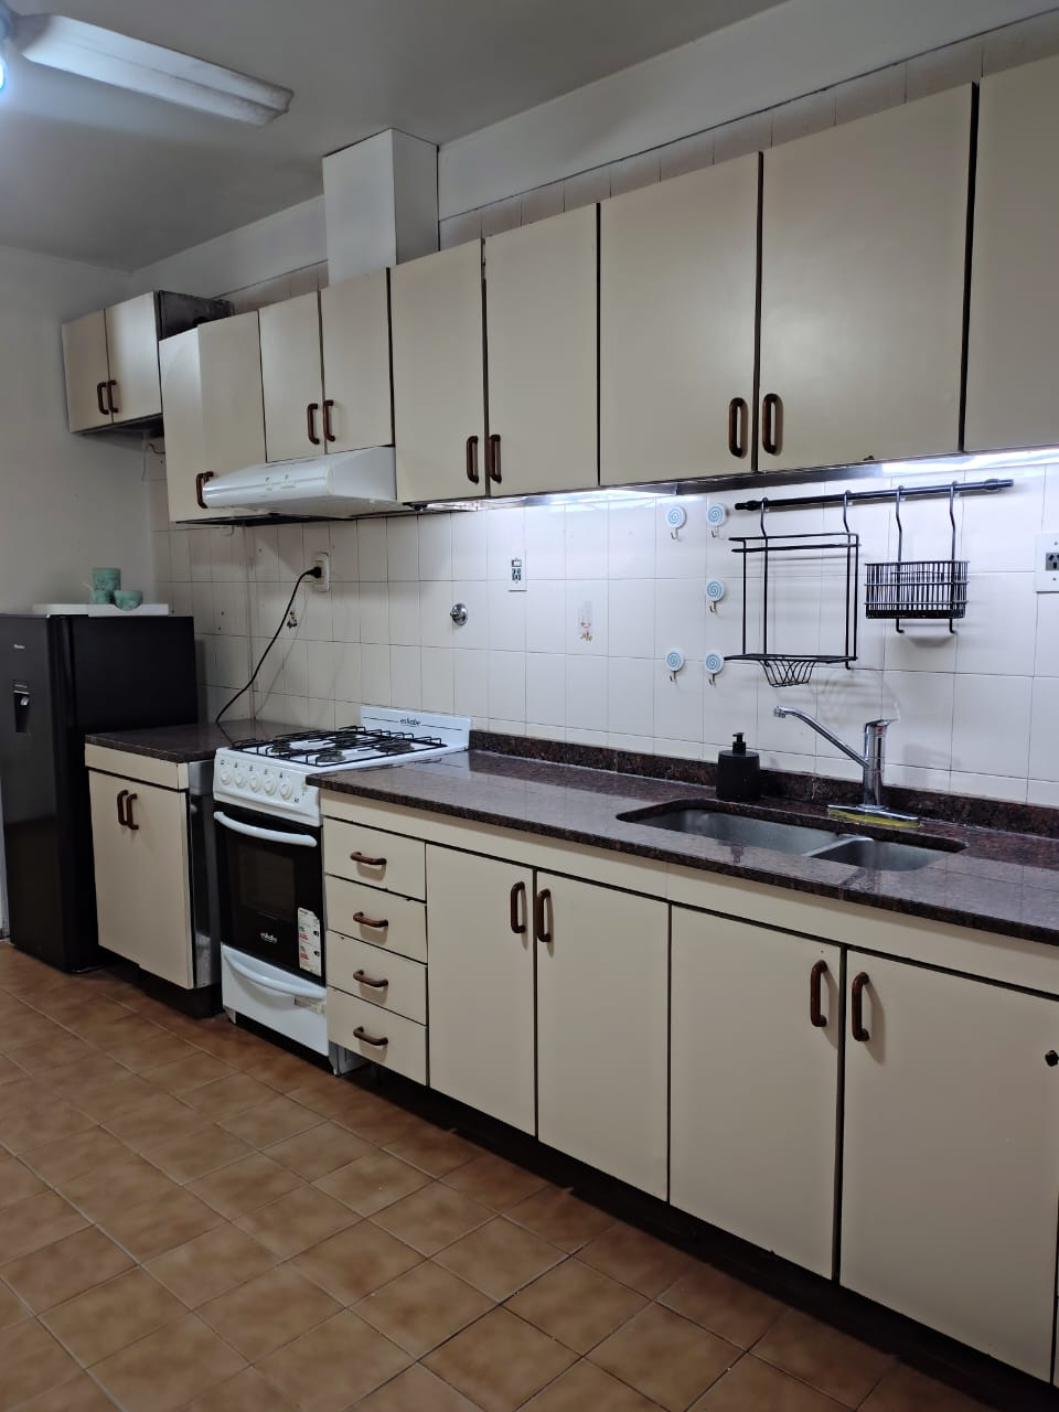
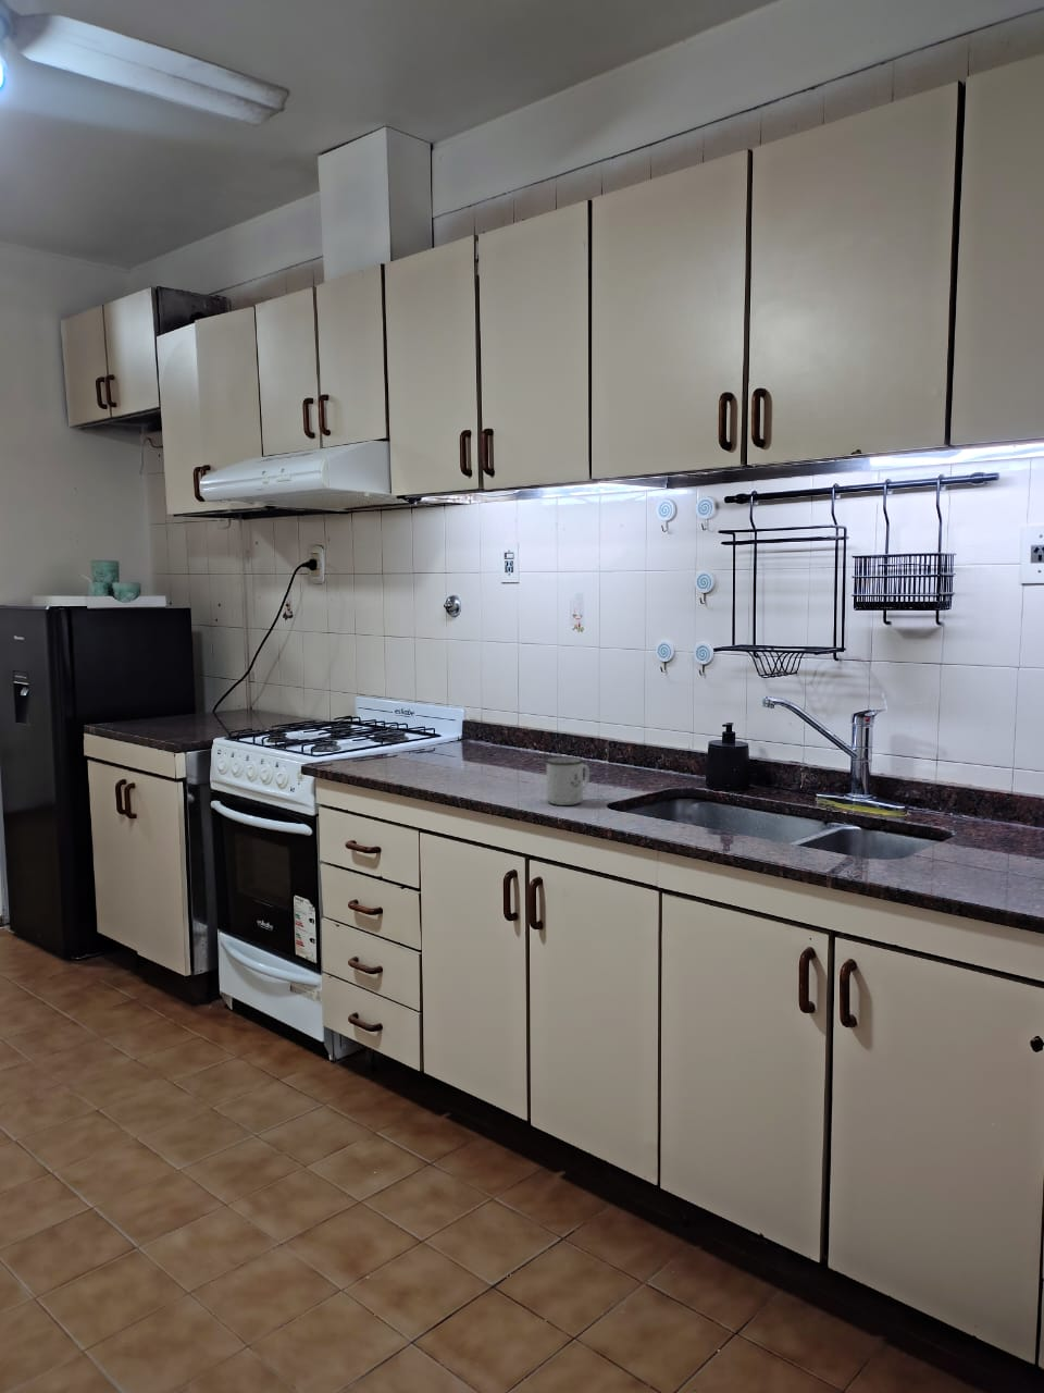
+ mug (570, 779)
